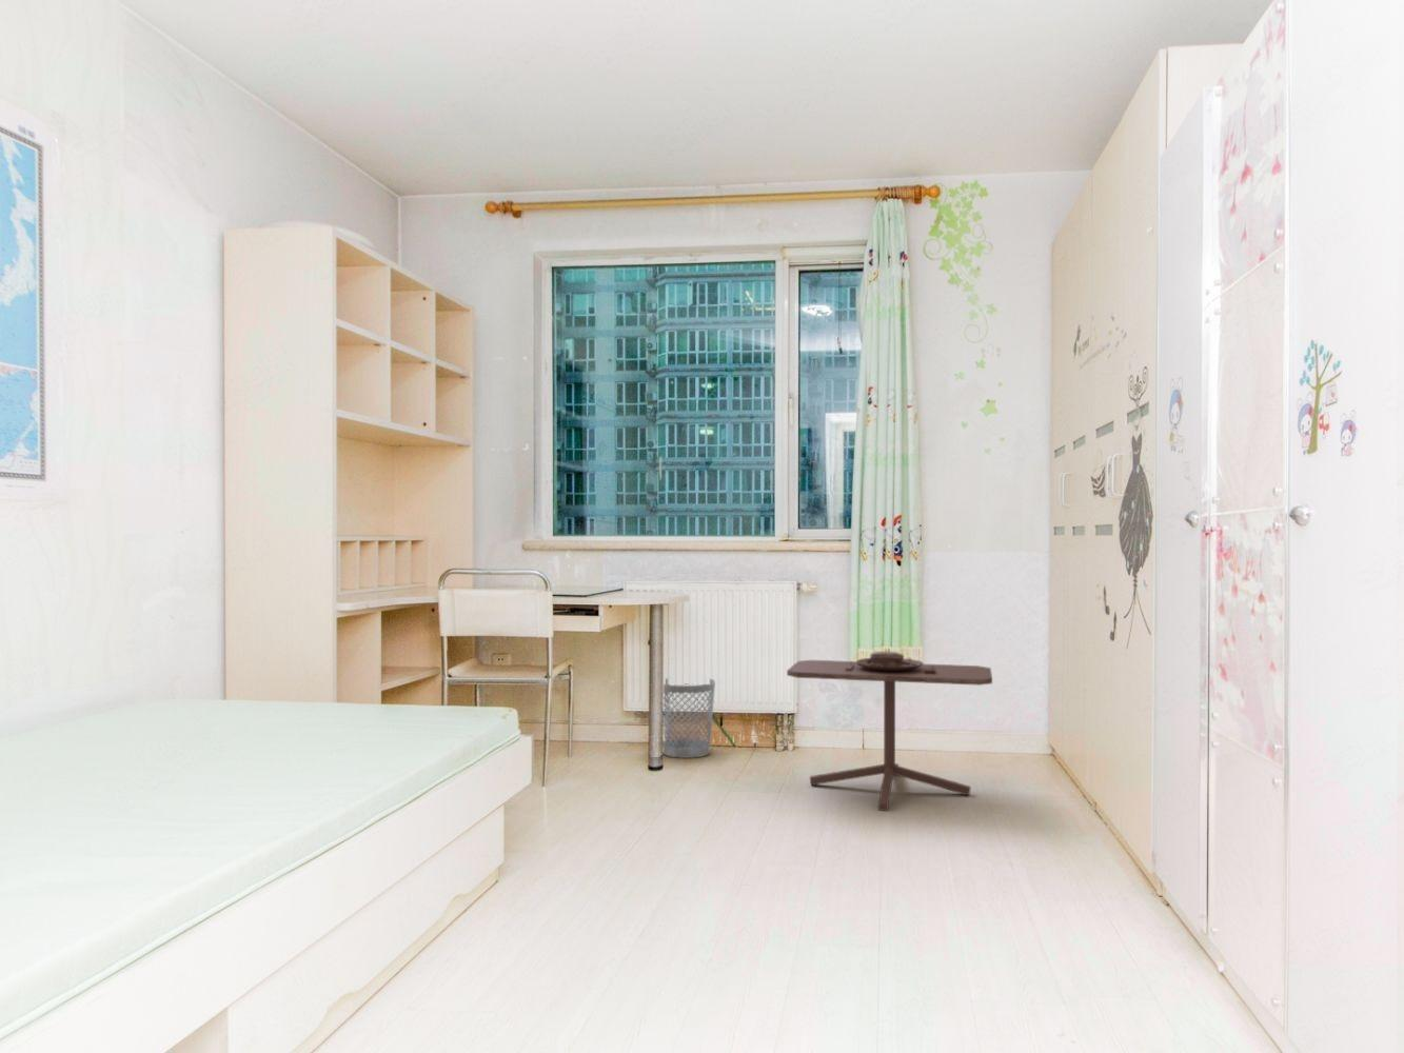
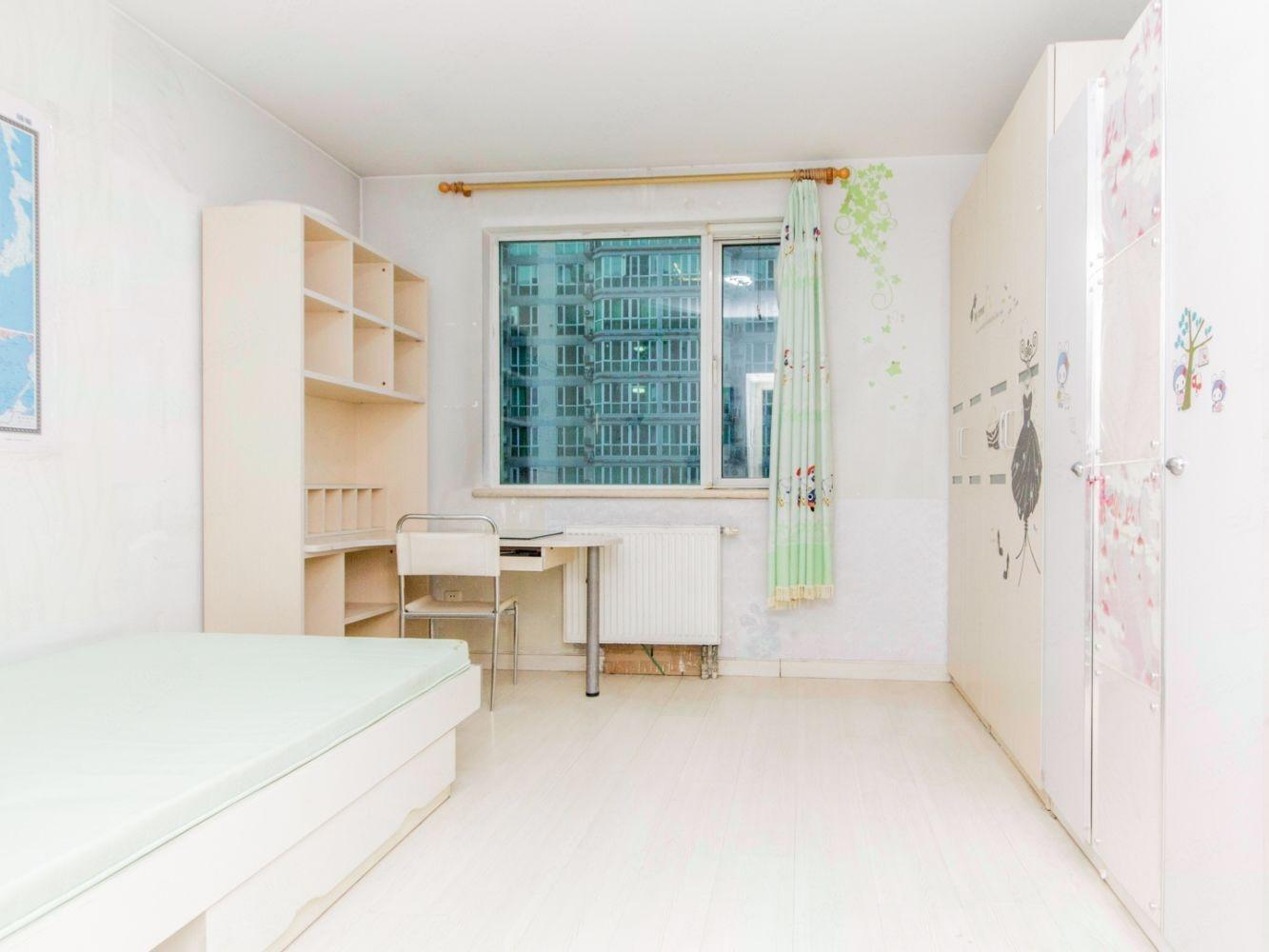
- side table (888, 719)
- wastebasket (686, 716)
